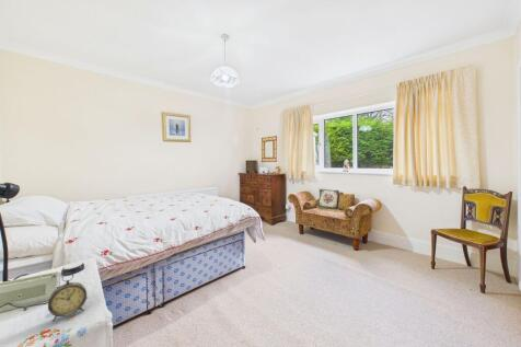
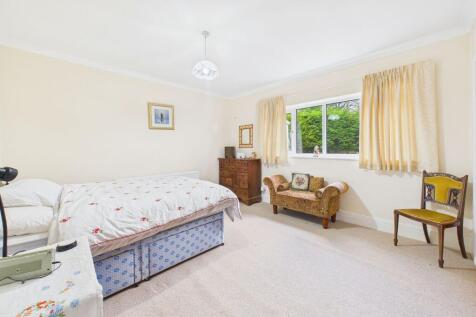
- alarm clock (68, 293)
